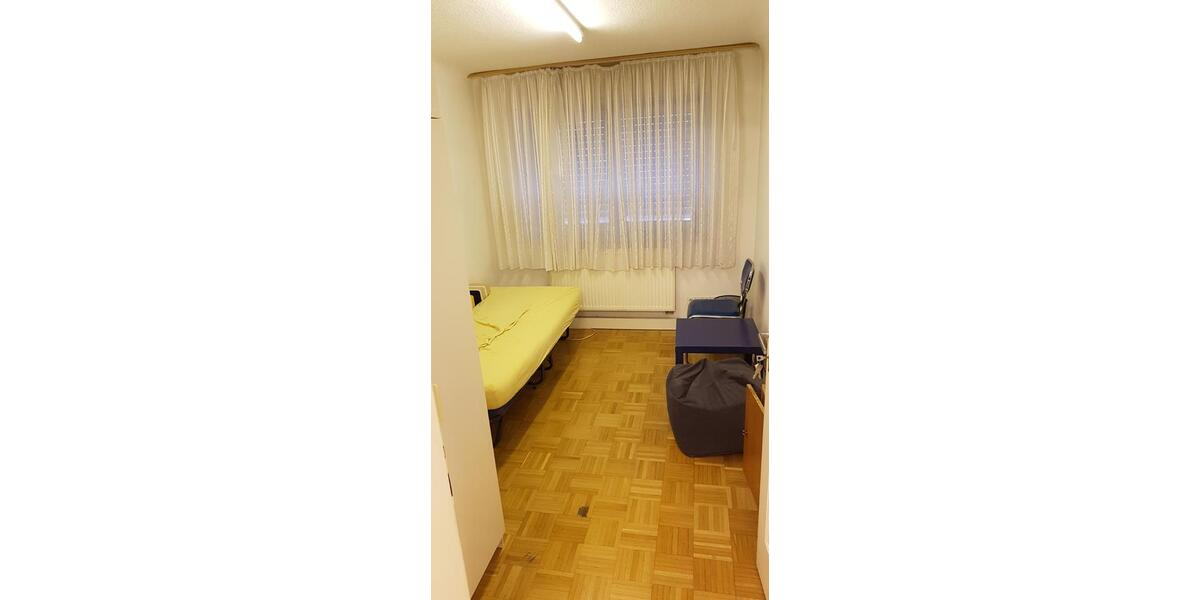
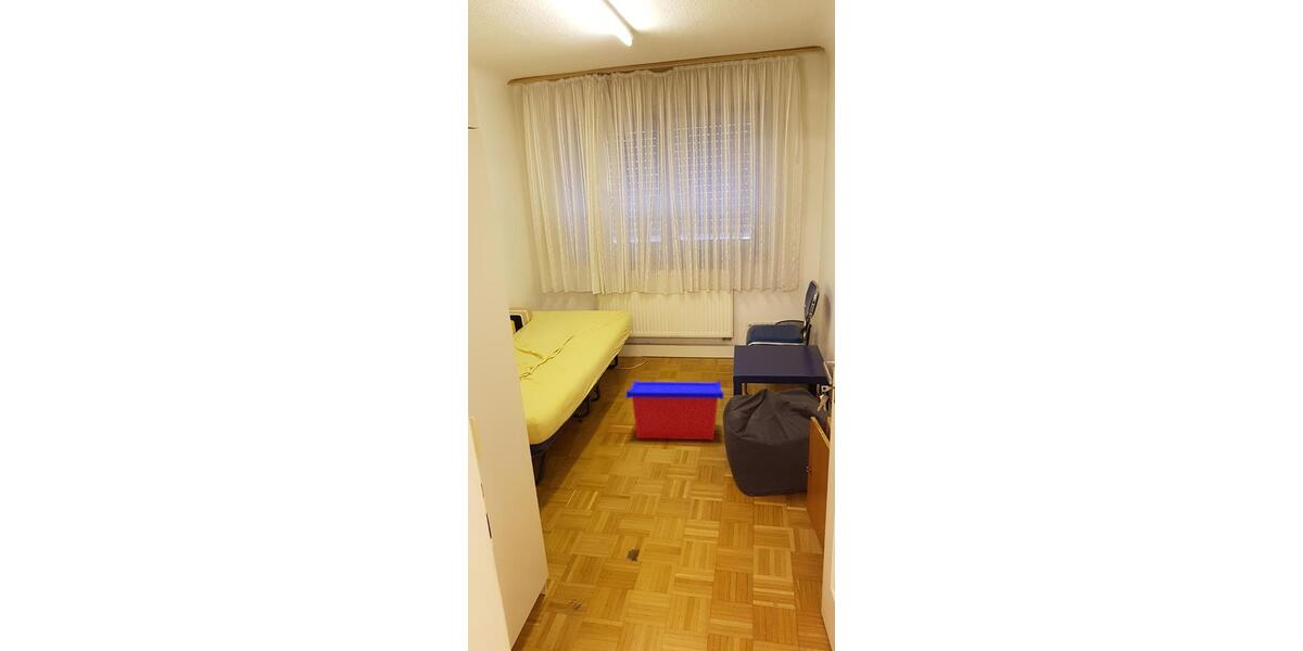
+ storage bin (675, 409)
